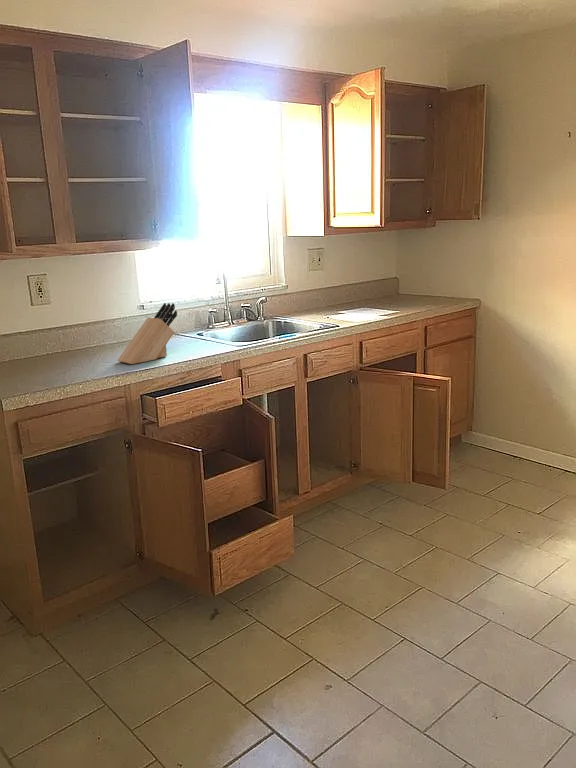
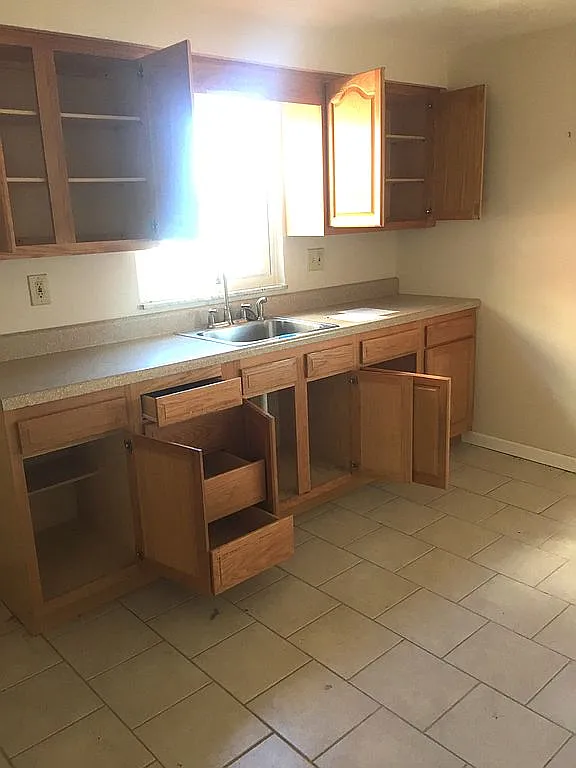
- knife block (149, 332)
